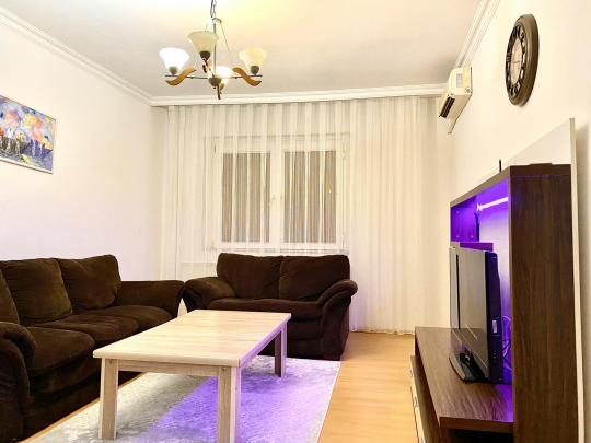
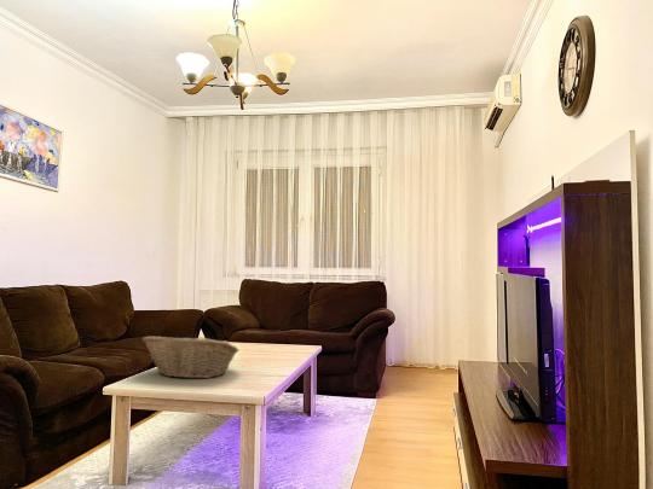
+ fruit basket (190, 353)
